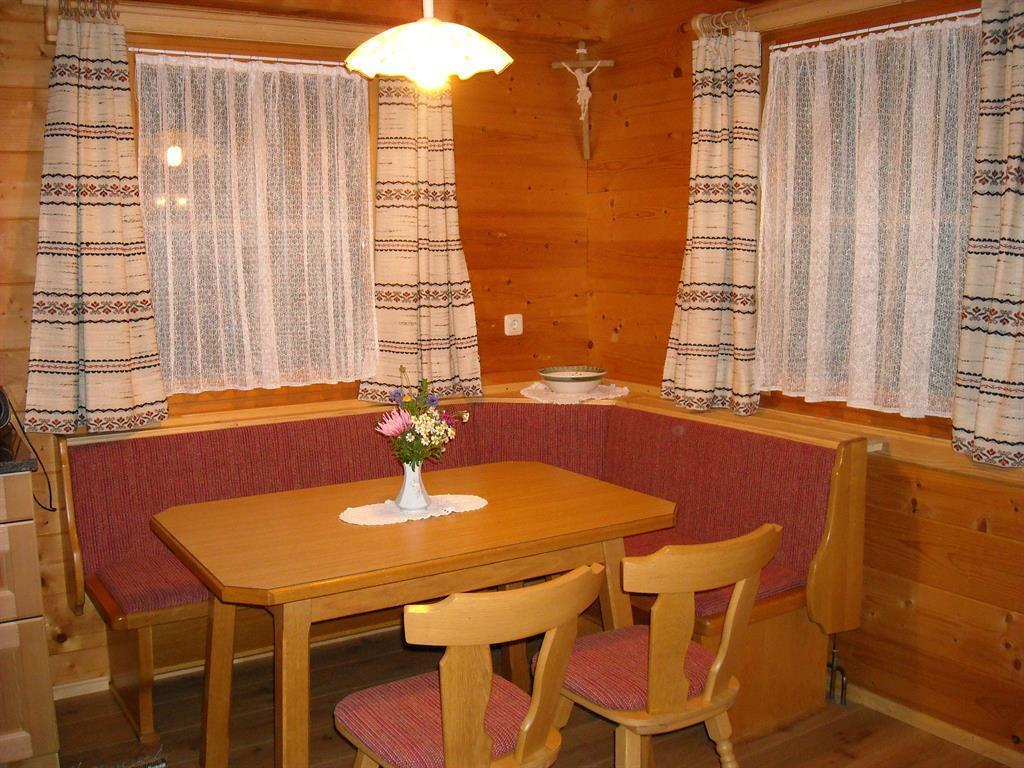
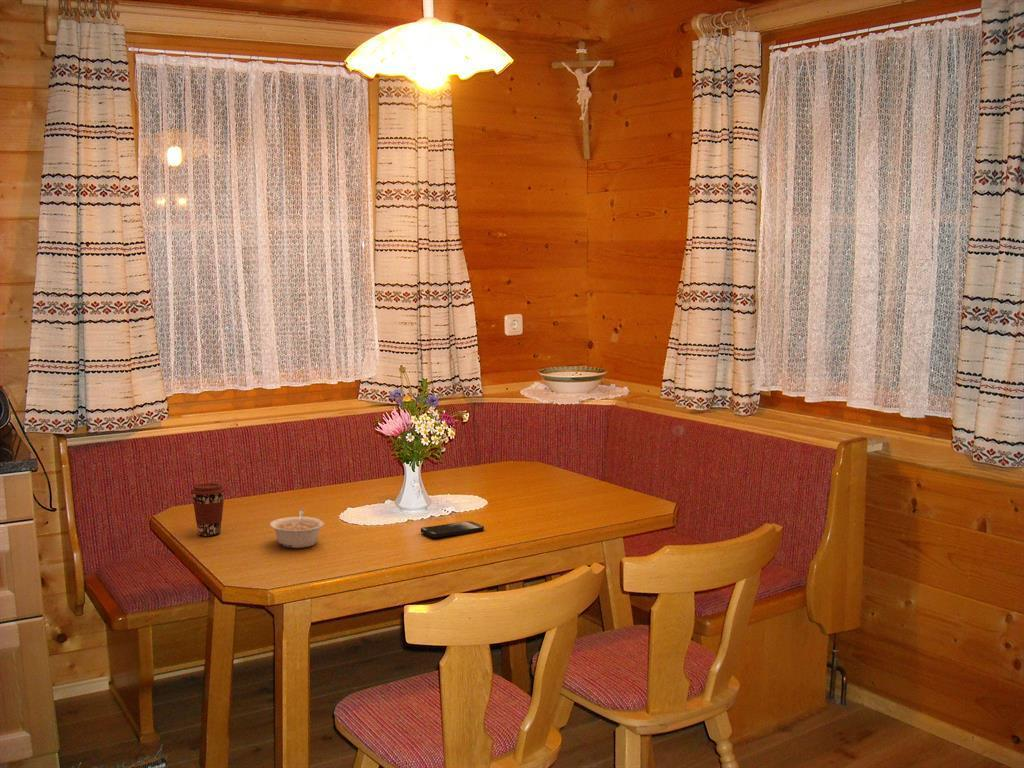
+ smartphone (452, 529)
+ legume (296, 530)
+ coffee cup (208, 509)
